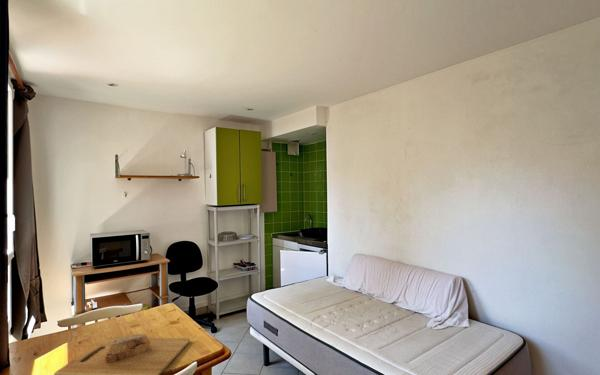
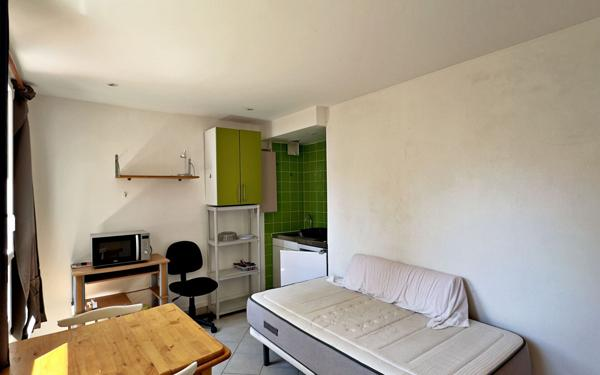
- cutting board (128, 347)
